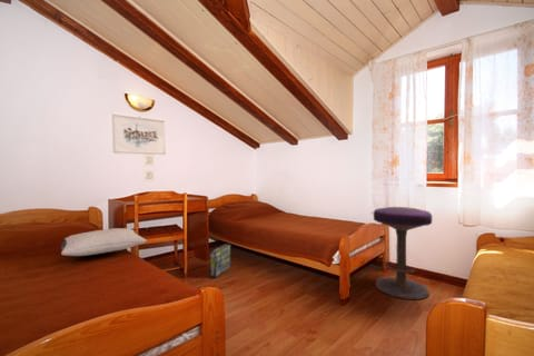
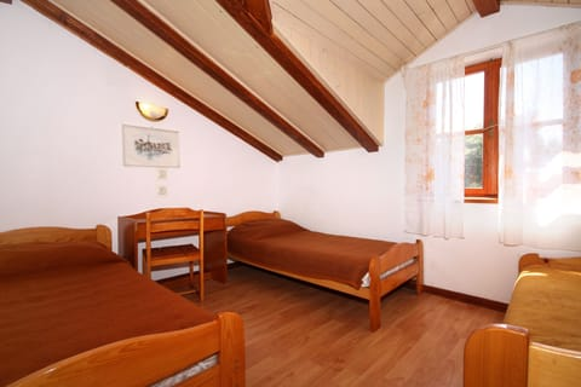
- box (220, 259)
- stool (400, 247)
- pillow (103, 241)
